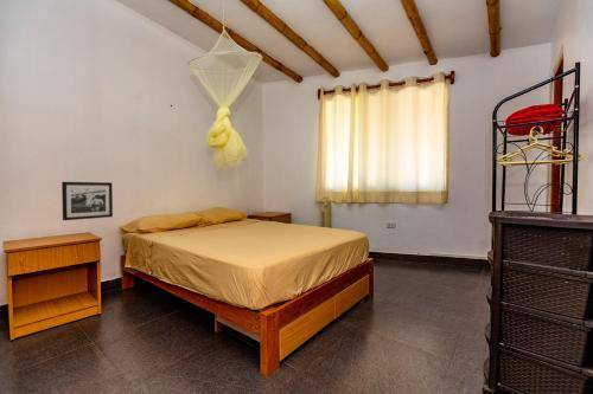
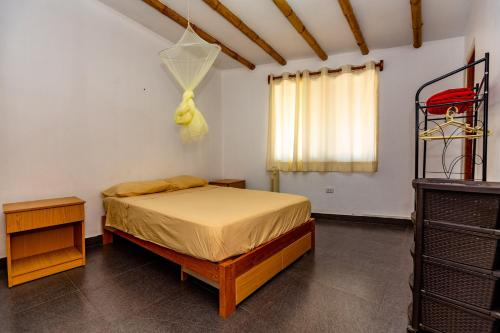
- picture frame (88, 200)
